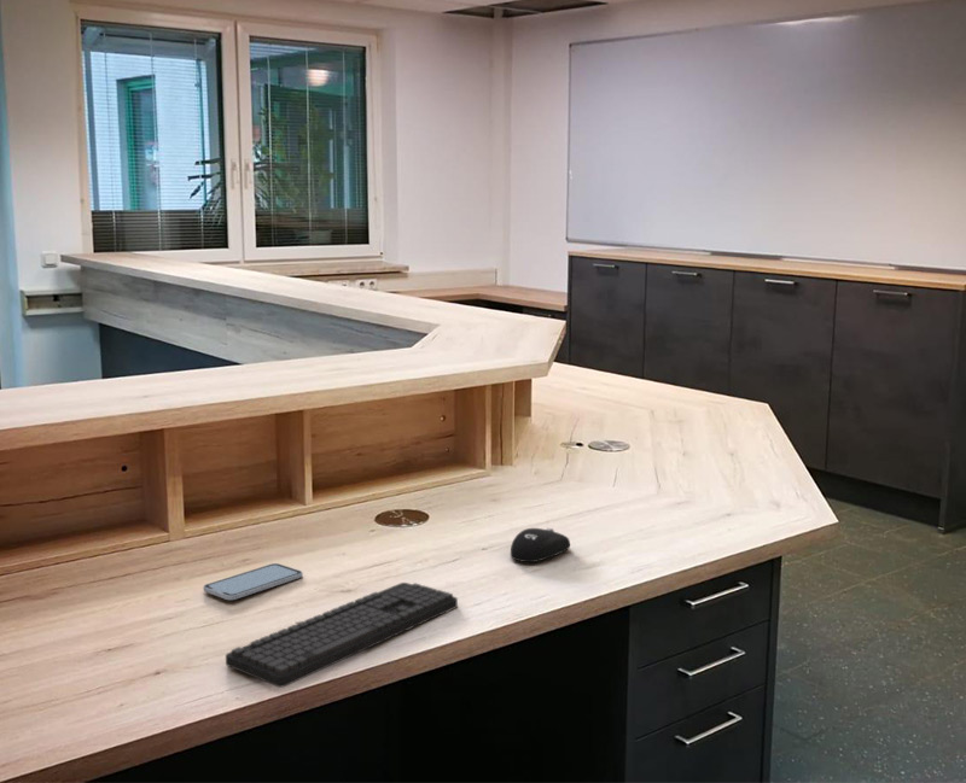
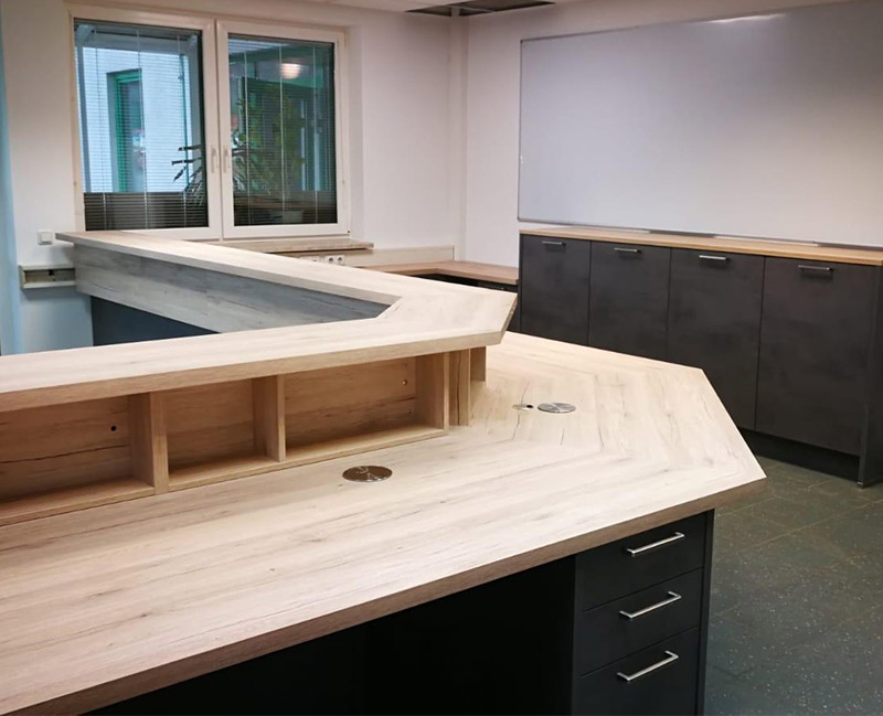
- computer mouse (537, 542)
- smartphone (254, 580)
- keyboard (349, 626)
